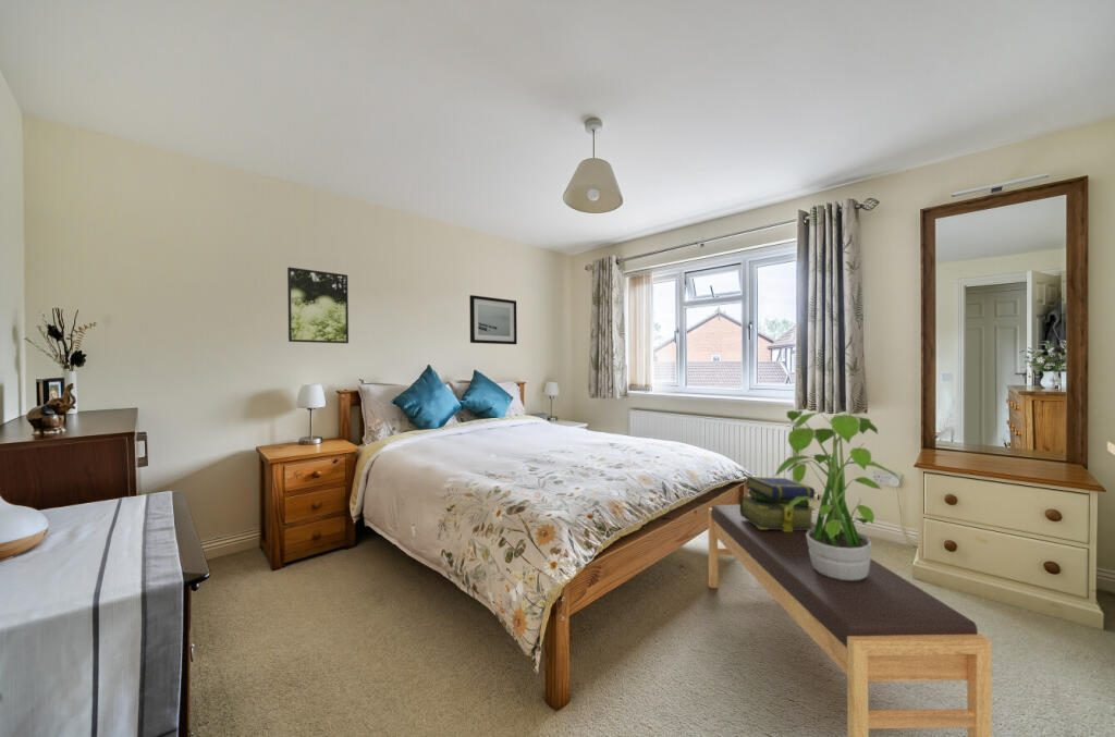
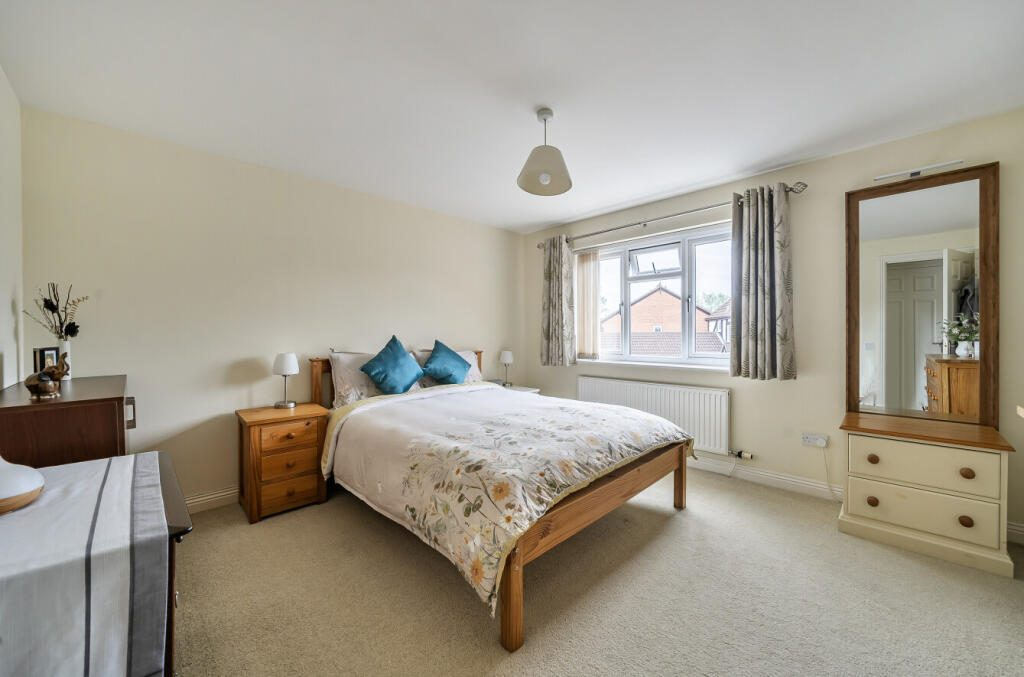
- stack of books (776, 501)
- wall art (493, 320)
- potted plant (838, 488)
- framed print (319, 307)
- bench (805, 600)
